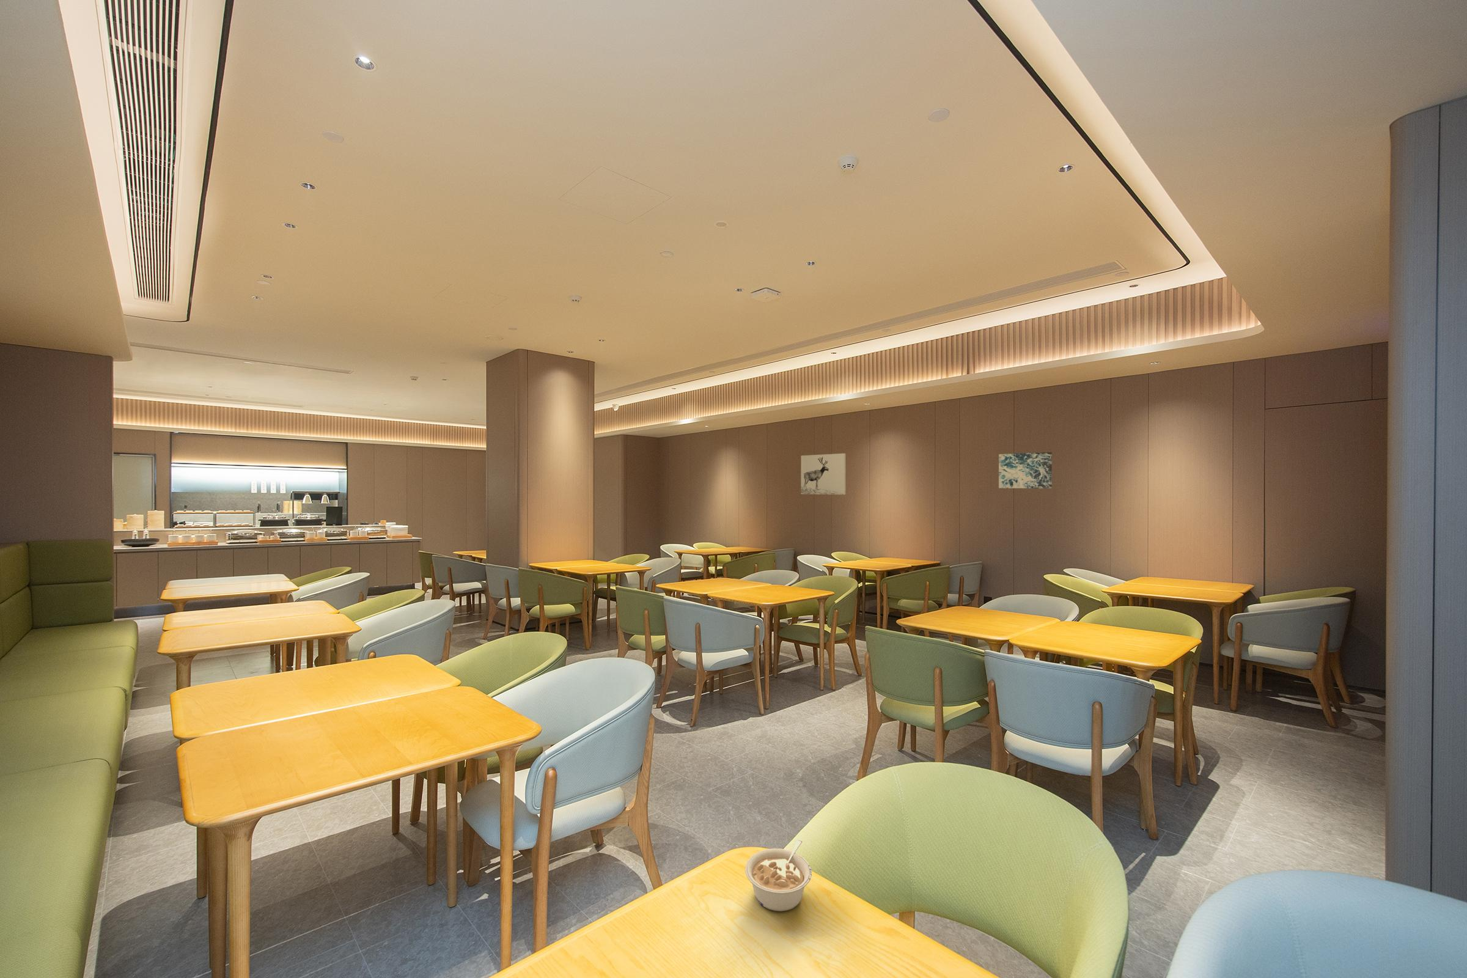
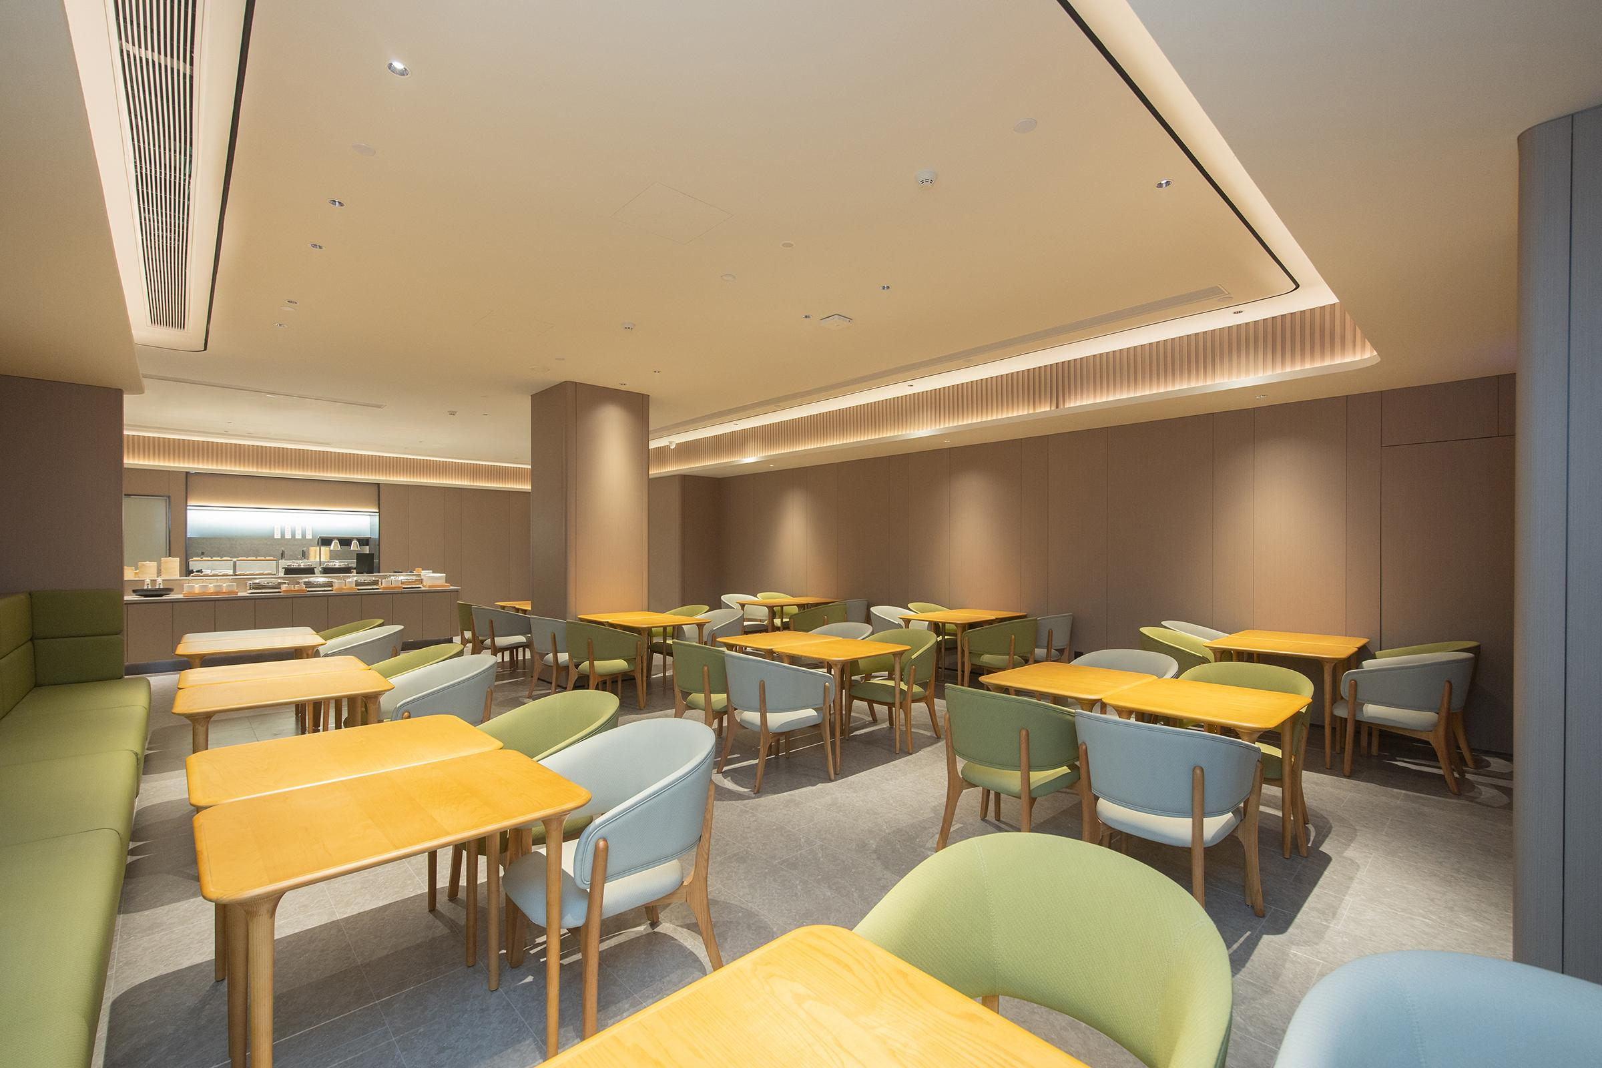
- wall art (1025, 470)
- wall art (822, 475)
- legume (777, 878)
